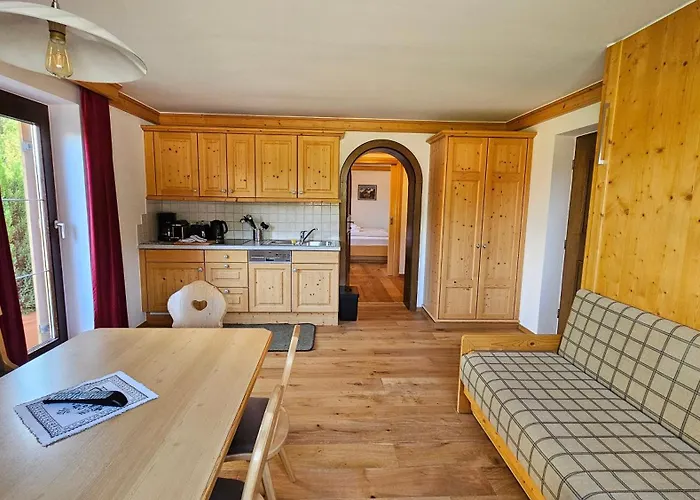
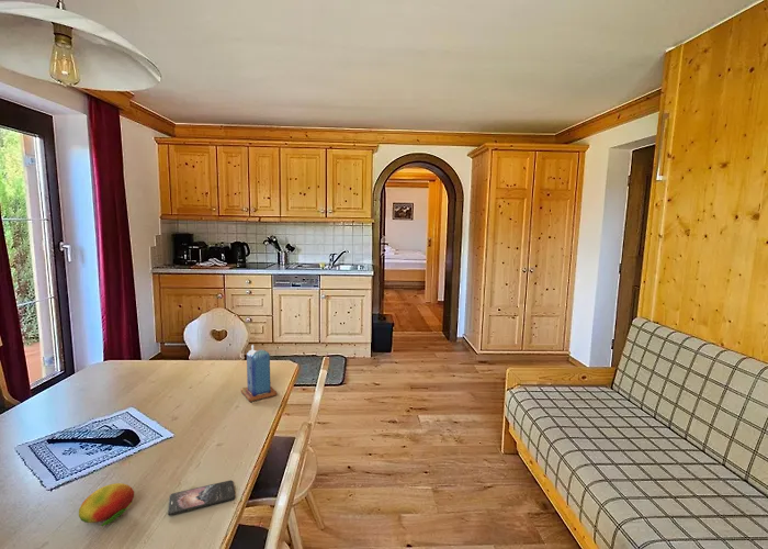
+ candle (258, 370)
+ fruit (106, 502)
+ smartphone (202, 496)
